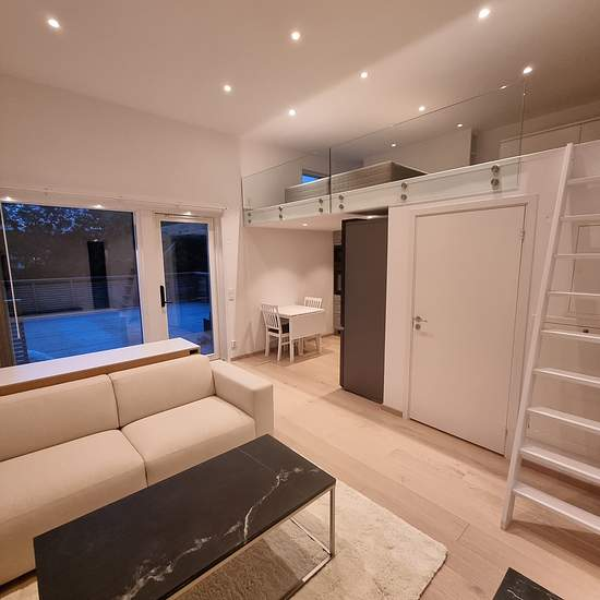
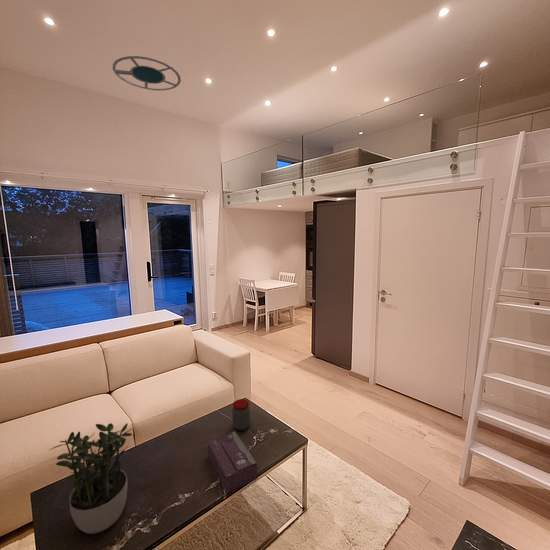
+ potted plant (96, 470)
+ ceiling lamp (147, 72)
+ tissue box (231, 459)
+ jar (241, 414)
